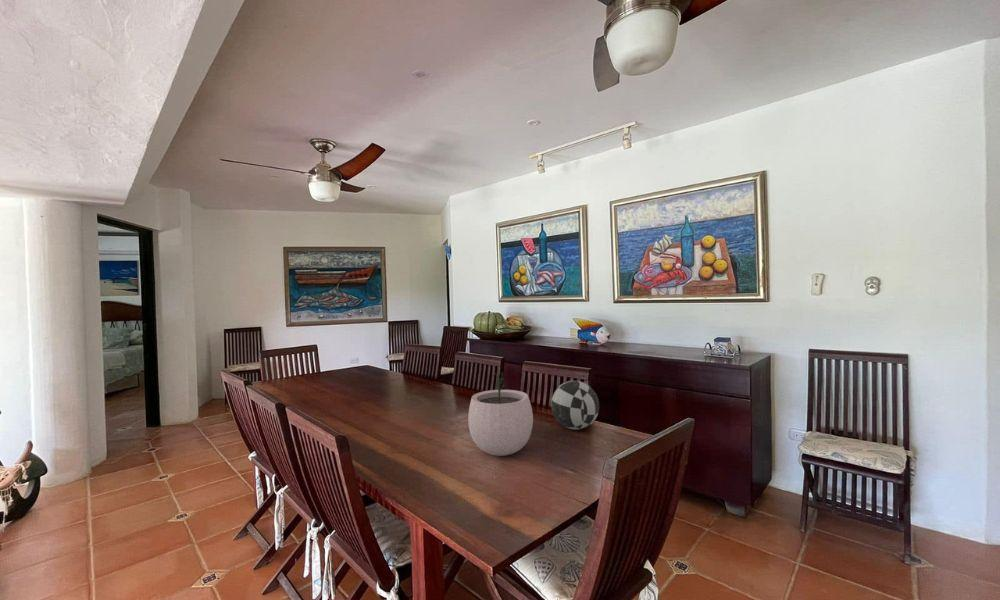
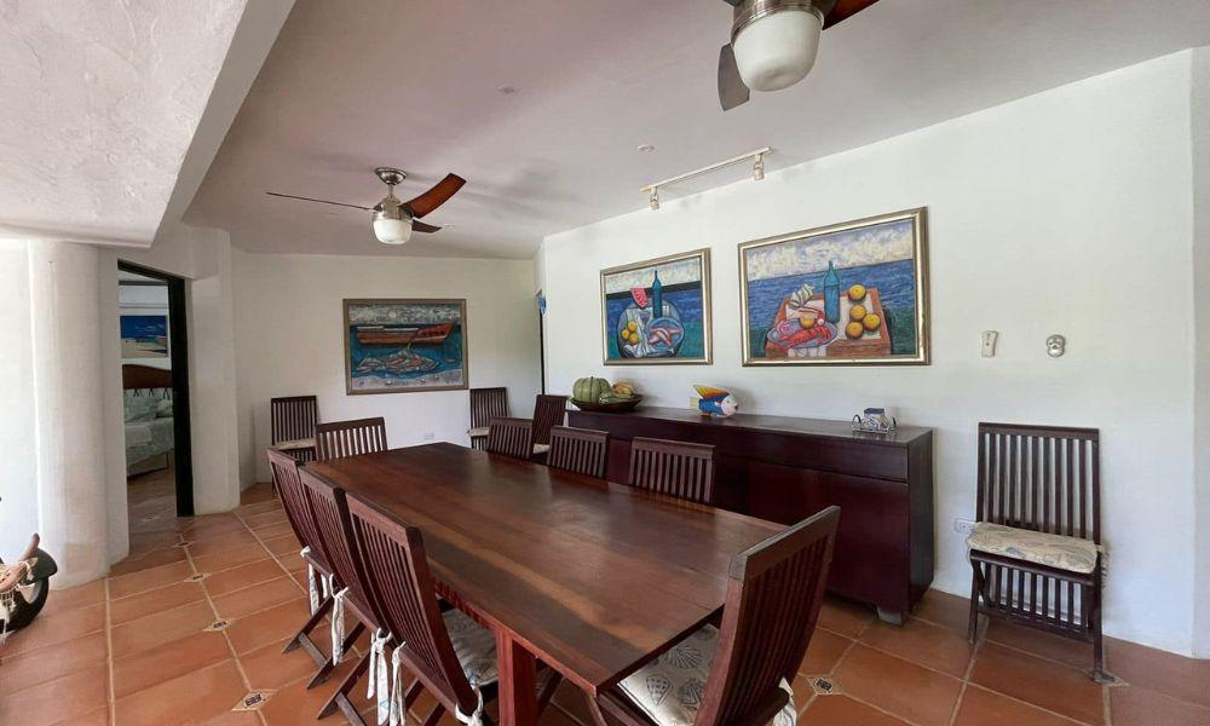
- decorative ball (574, 404)
- plant pot (500, 411)
